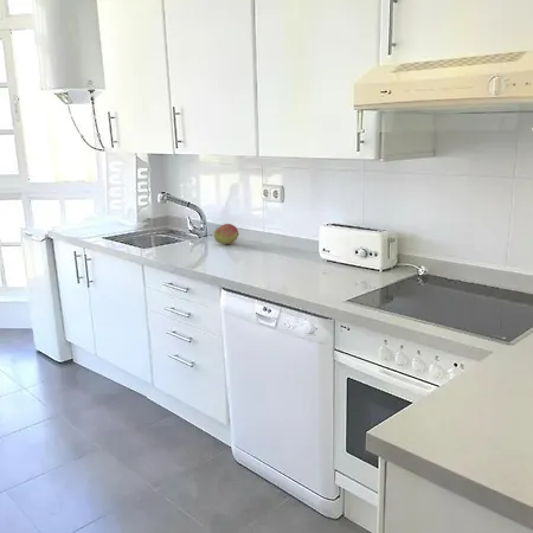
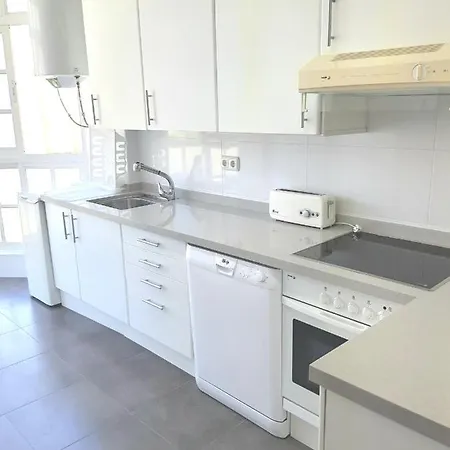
- fruit (226, 233)
